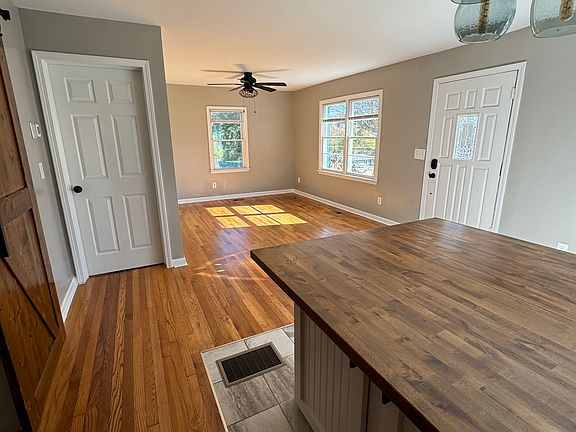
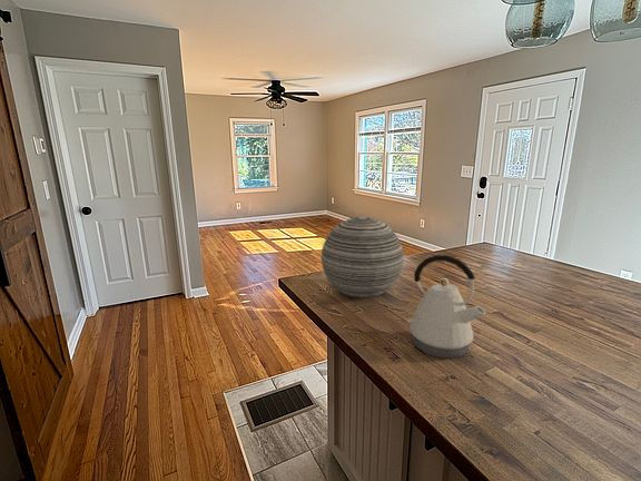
+ kettle (444, 302)
+ decorative orb (362, 254)
